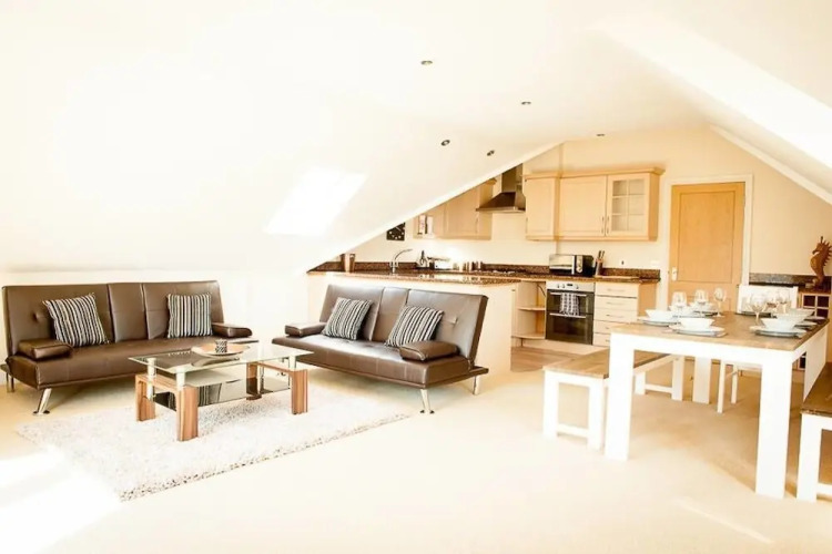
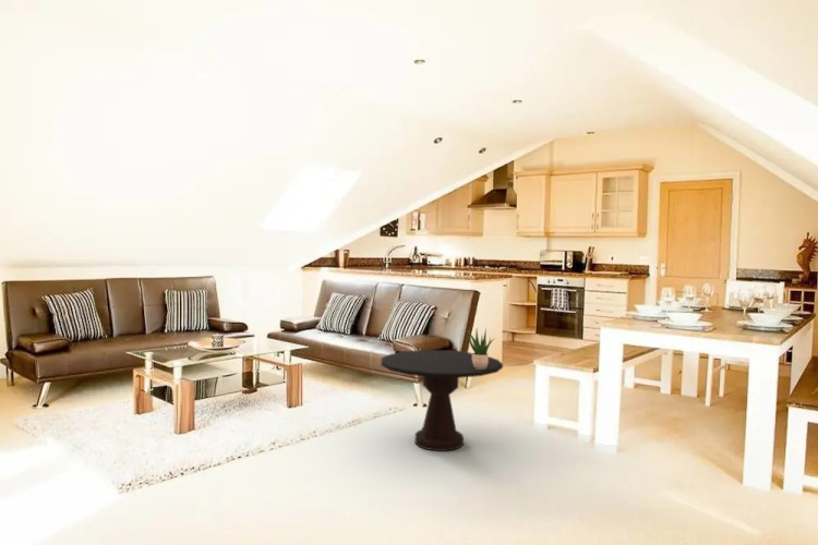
+ potted plant (479, 346)
+ side table (440, 401)
